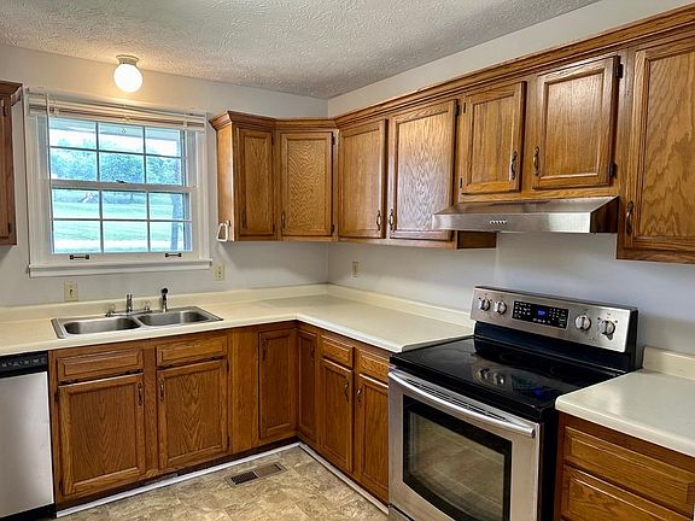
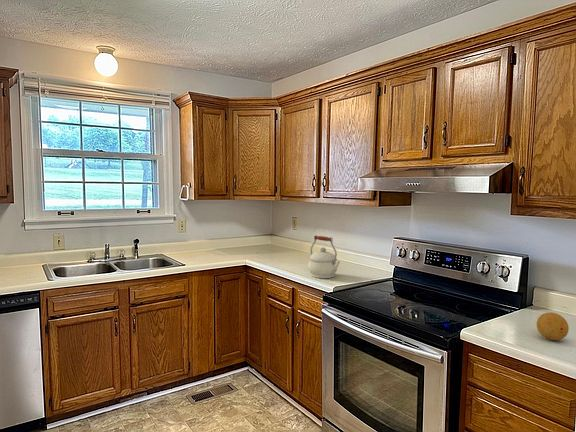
+ fruit (552, 326)
+ kettle (324, 256)
